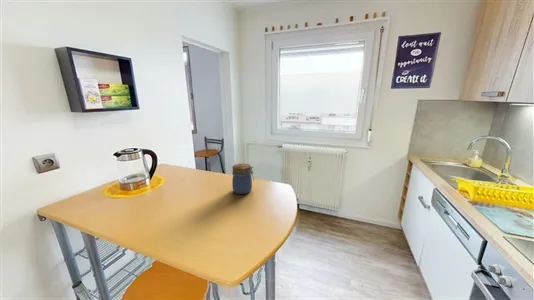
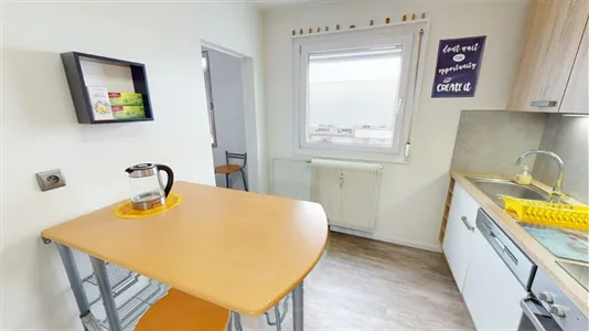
- jar (243, 177)
